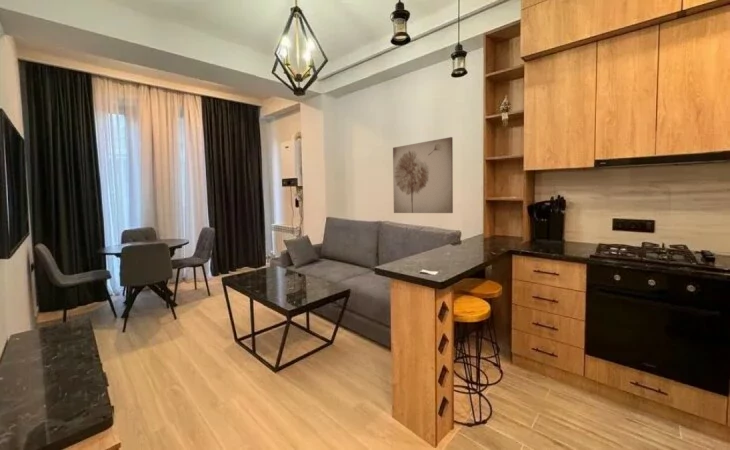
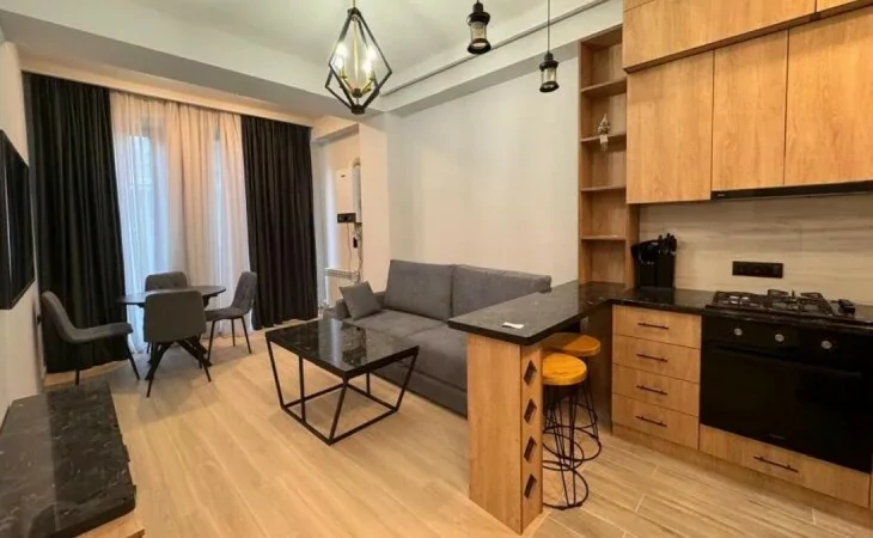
- wall art (420, 178)
